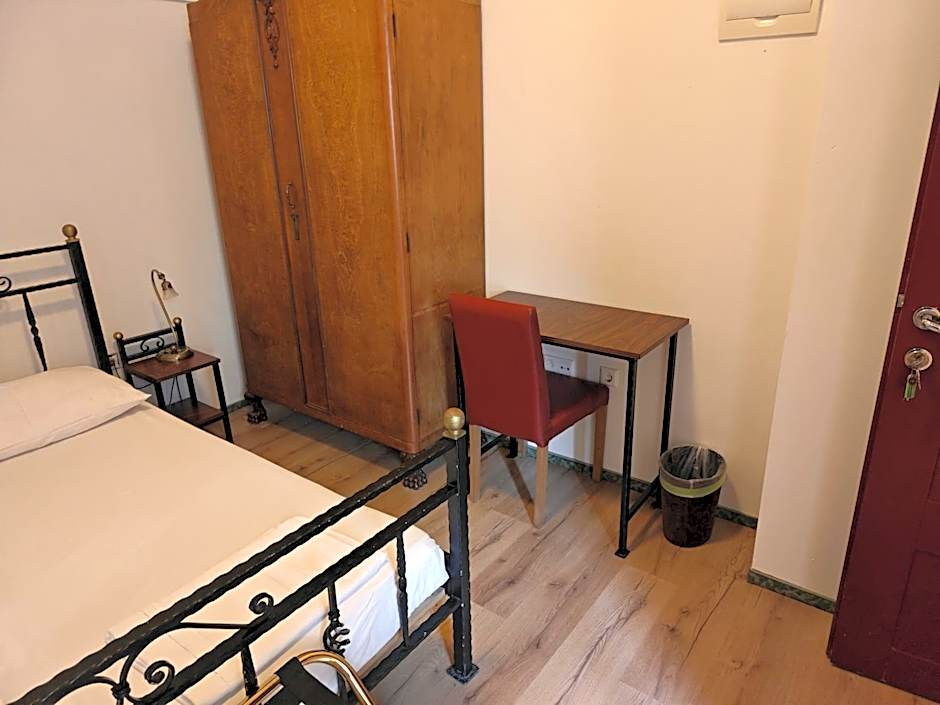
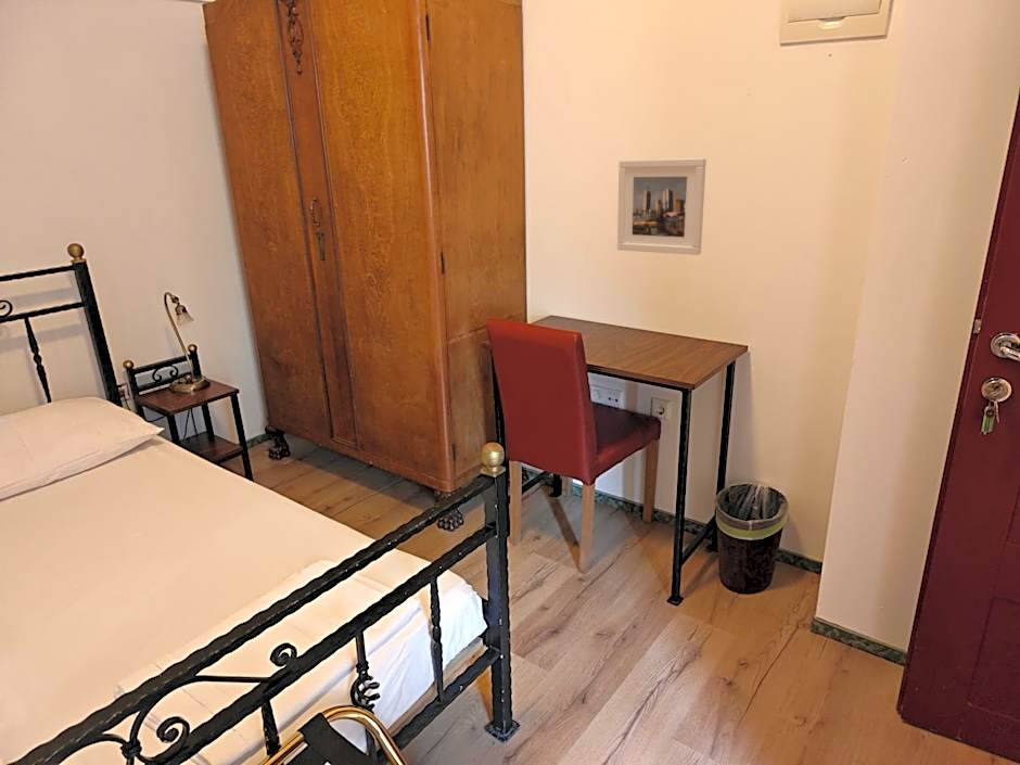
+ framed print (659, 206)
